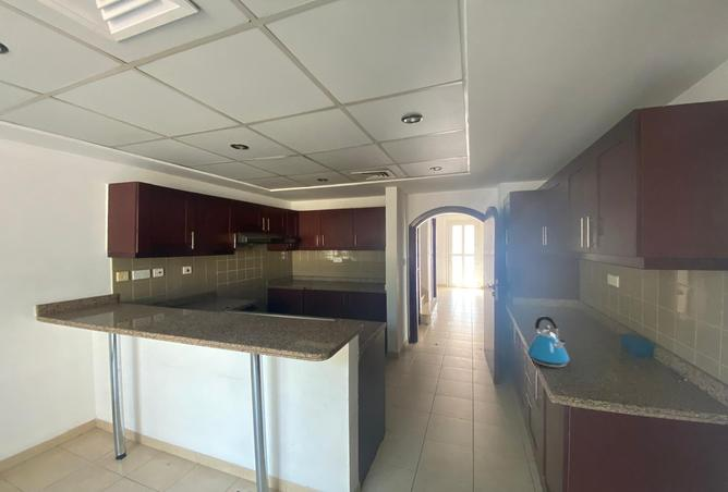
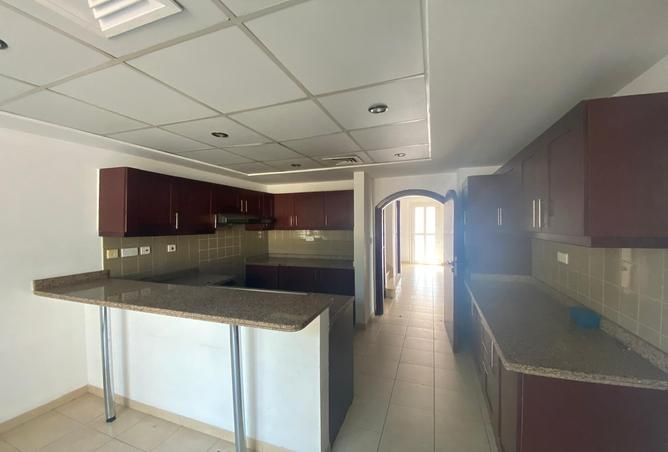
- kettle (546, 337)
